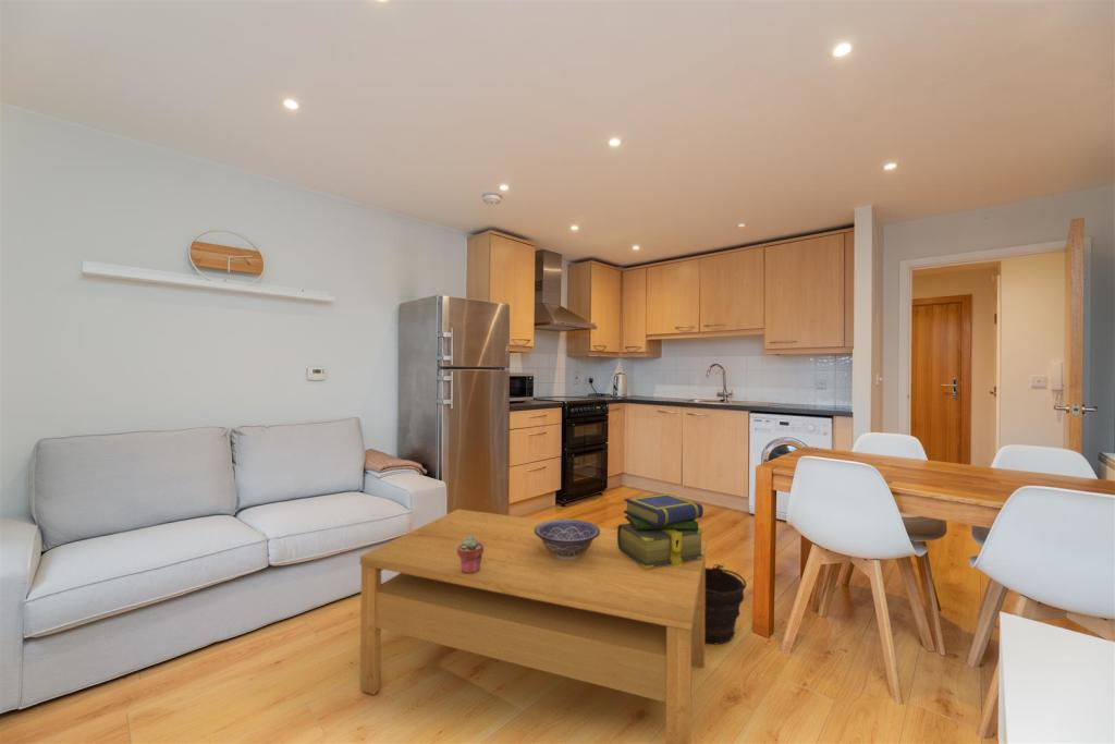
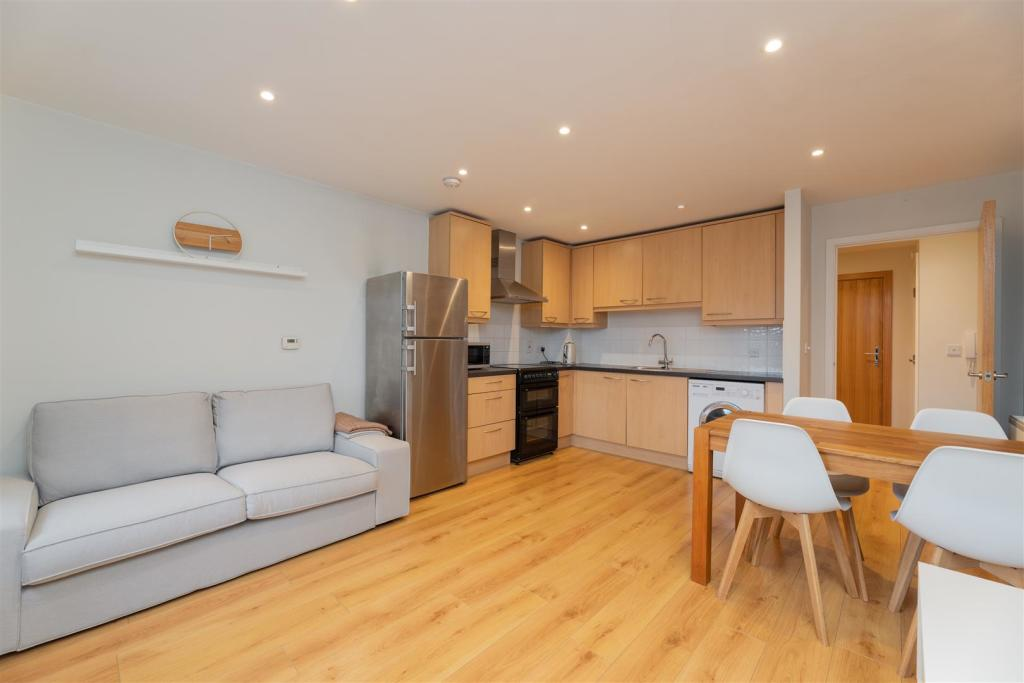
- decorative bowl (566, 541)
- stack of books (661, 526)
- potted succulent (470, 552)
- coffee table (540, 612)
- bucket (709, 602)
